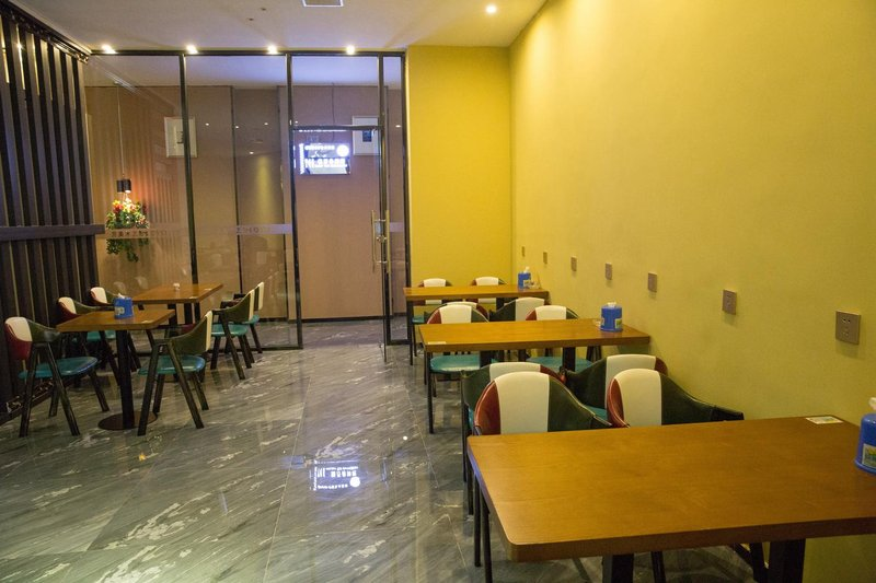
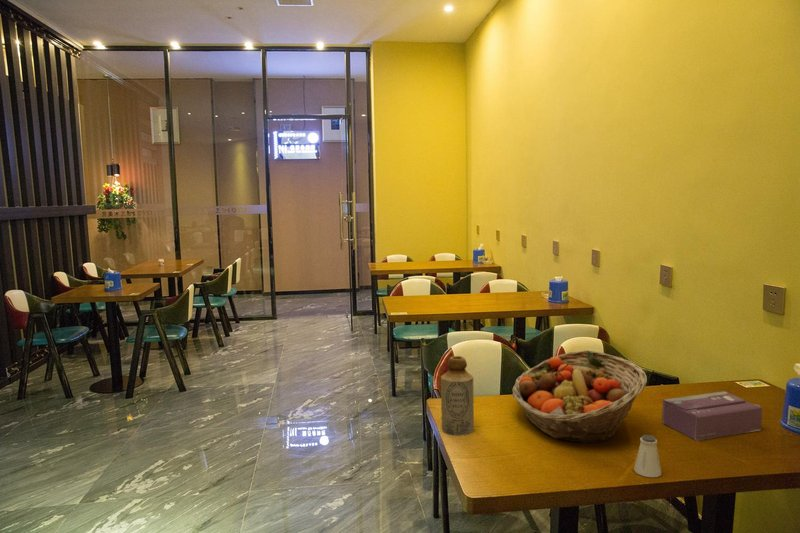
+ tissue box (711, 414)
+ saltshaker (648, 454)
+ bottle (457, 393)
+ fruit basket (576, 392)
